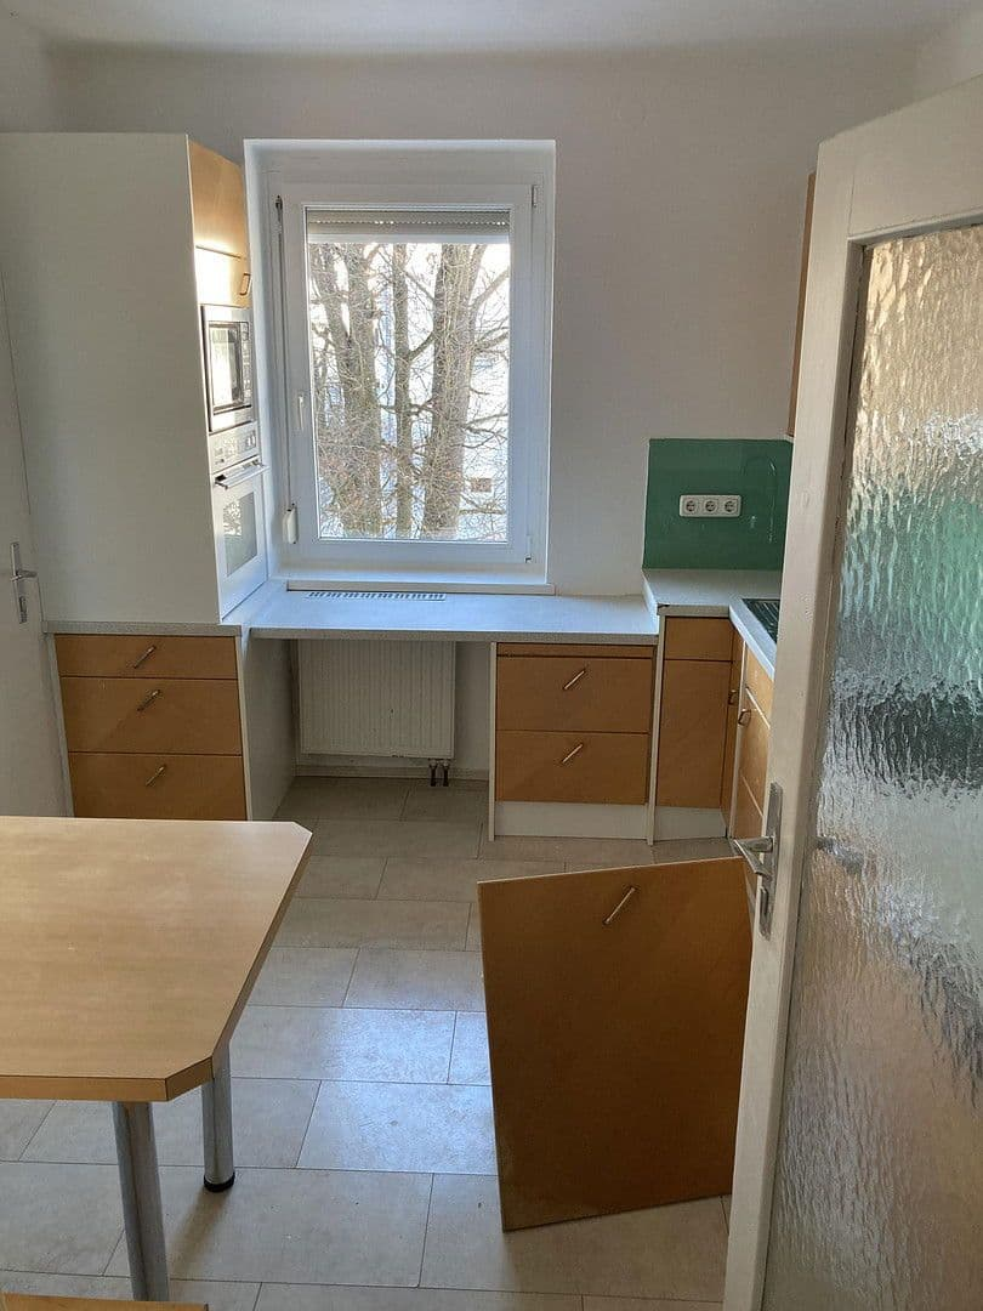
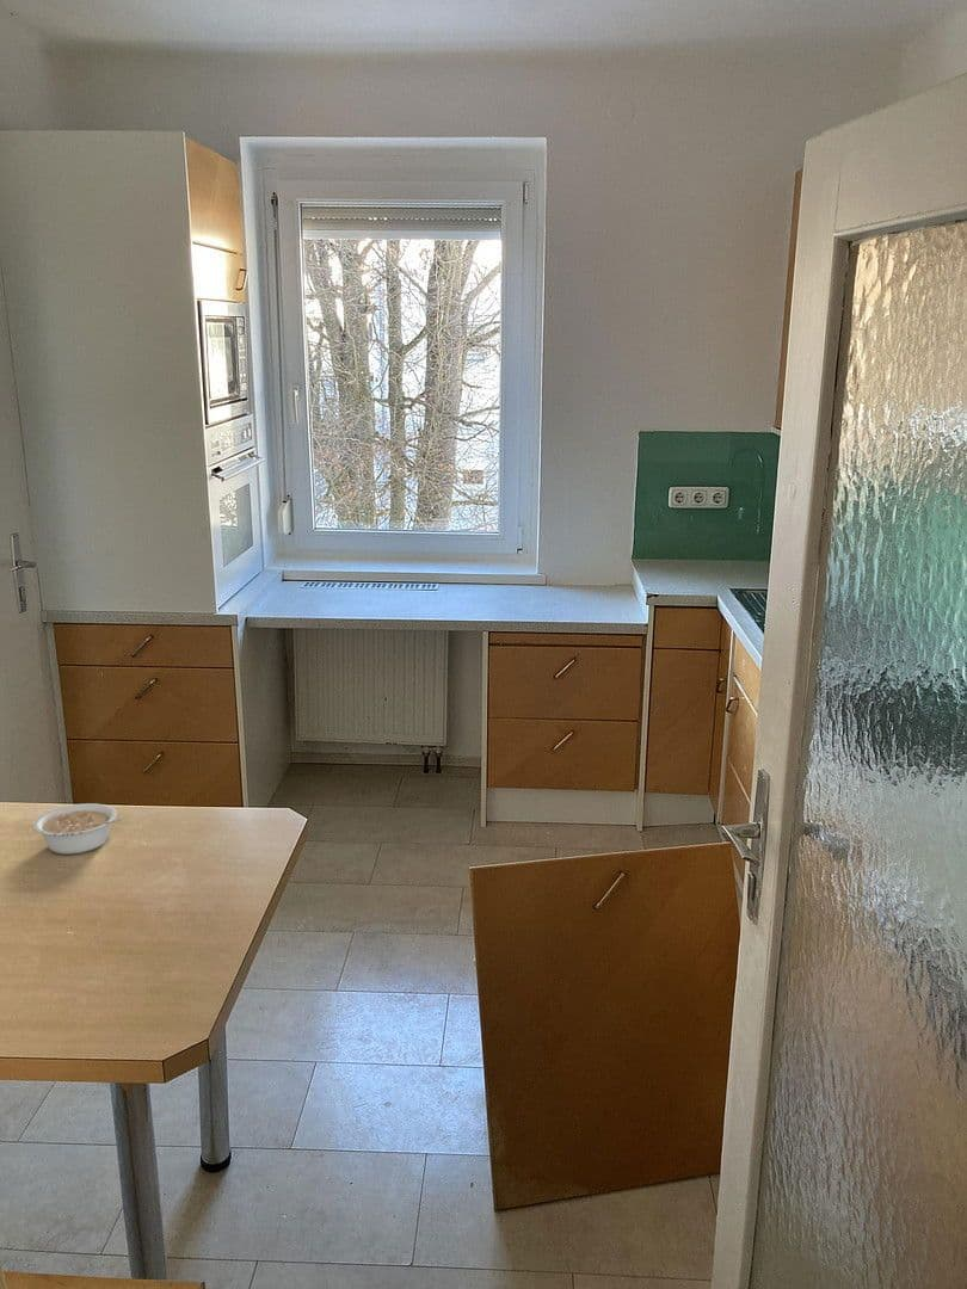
+ legume (79, 827)
